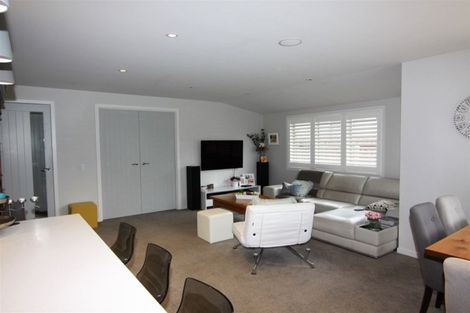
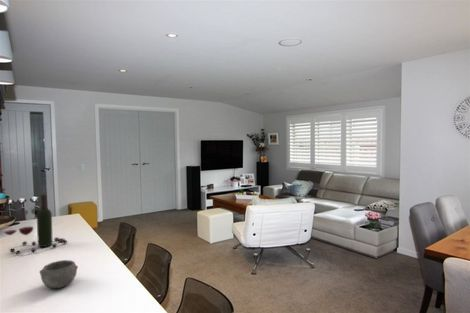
+ wine bottle (37, 221)
+ bowl (59, 274)
